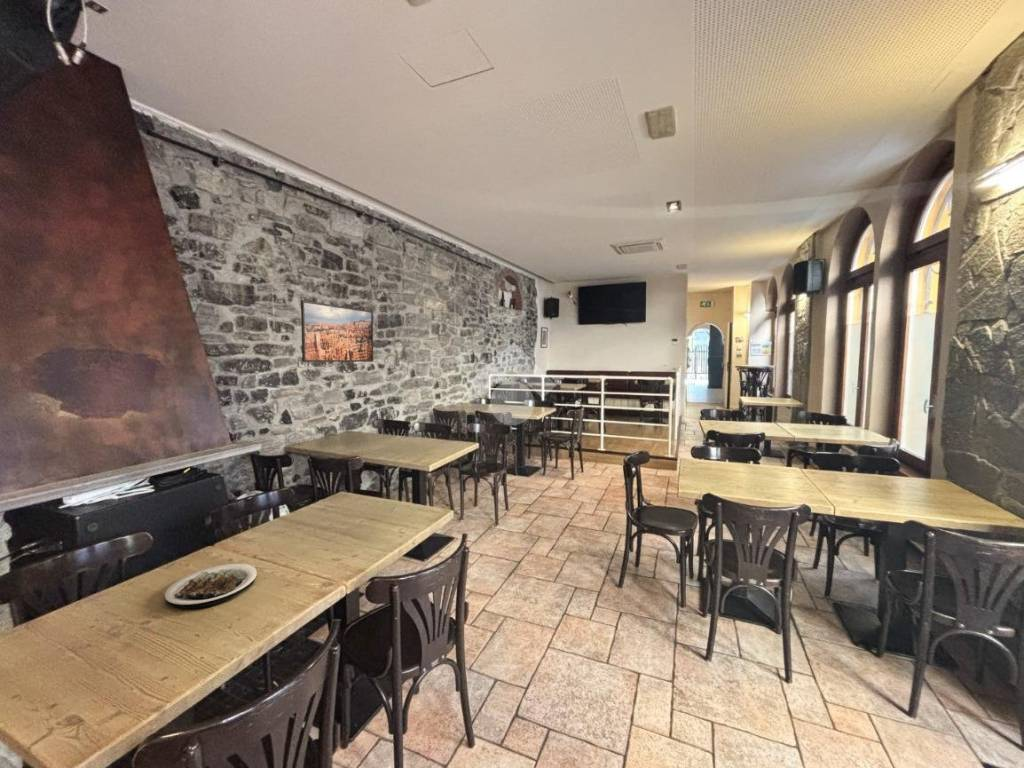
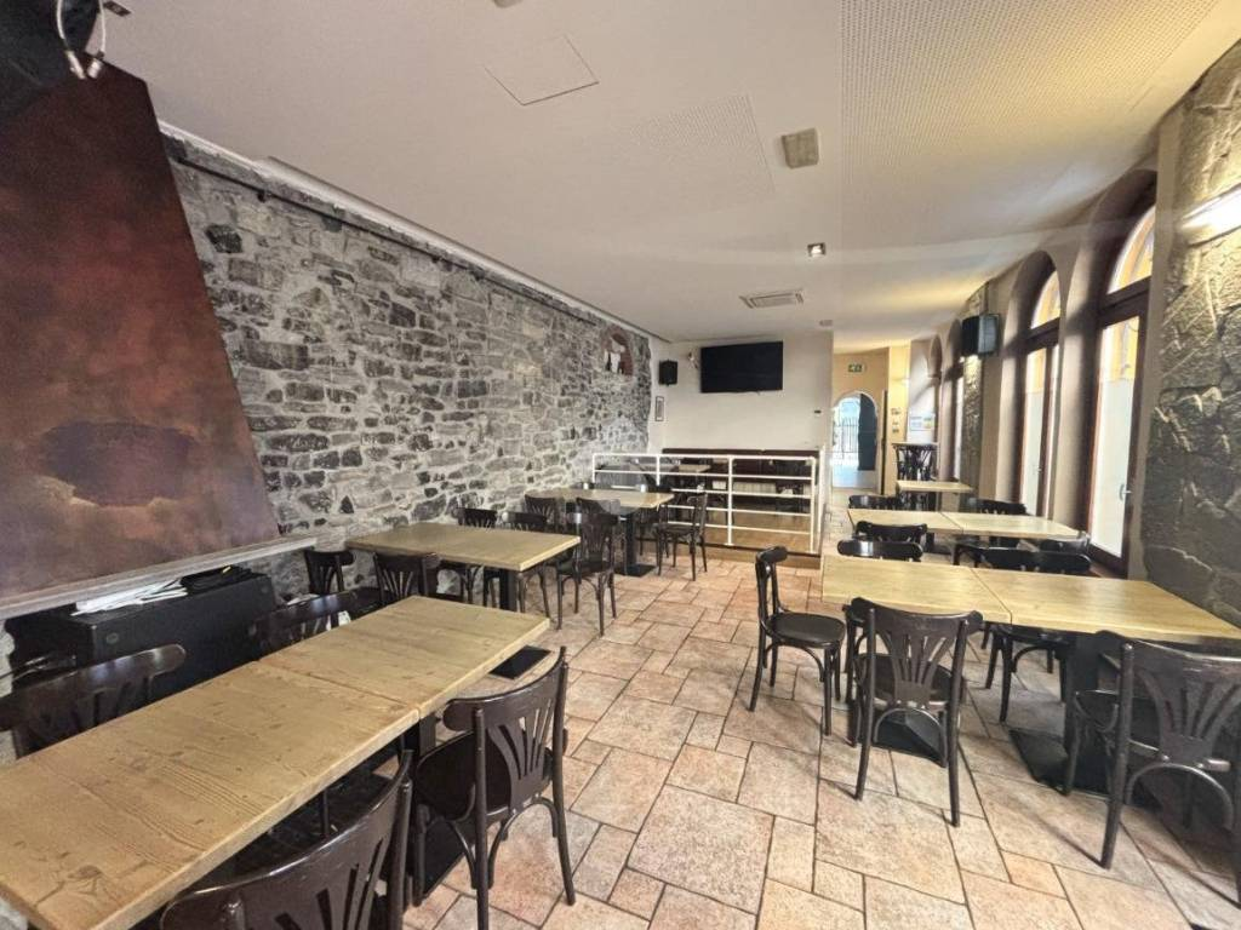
- plate (213, 581)
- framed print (340, 334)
